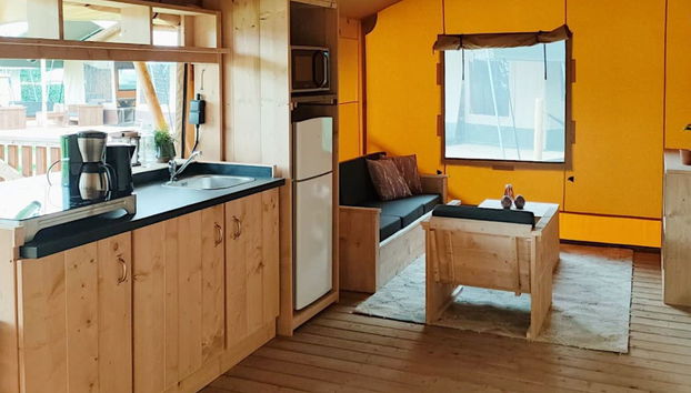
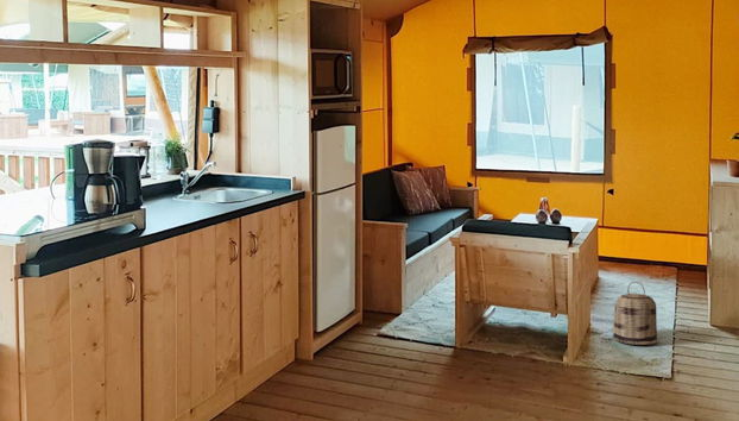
+ basket (634, 310)
